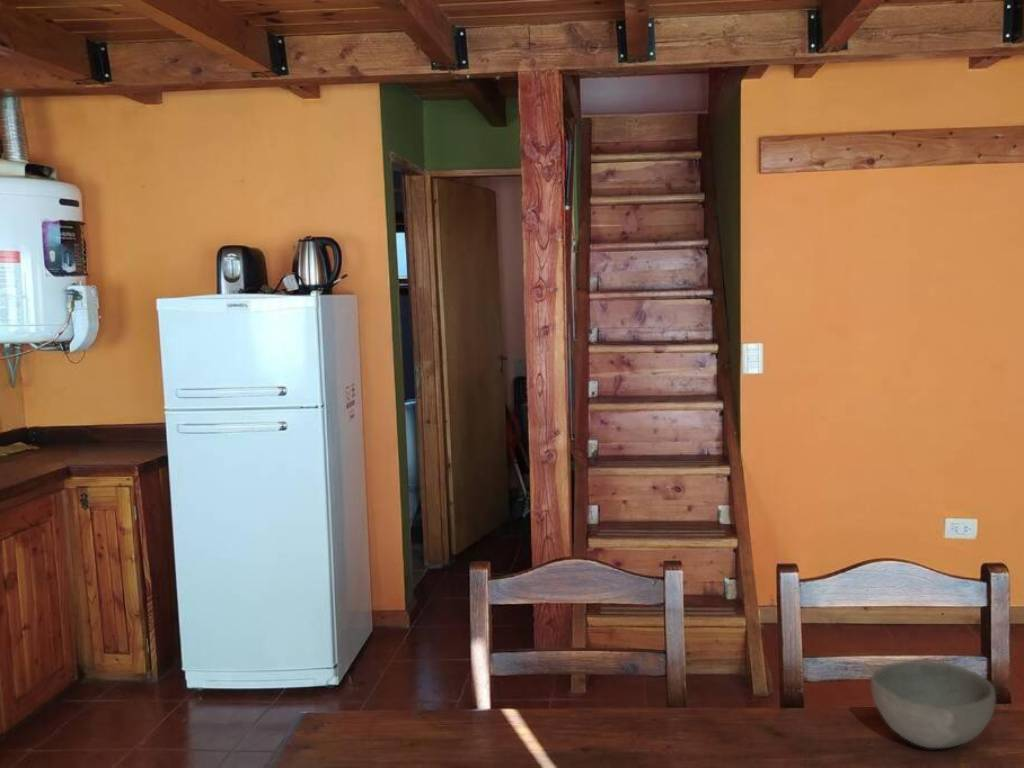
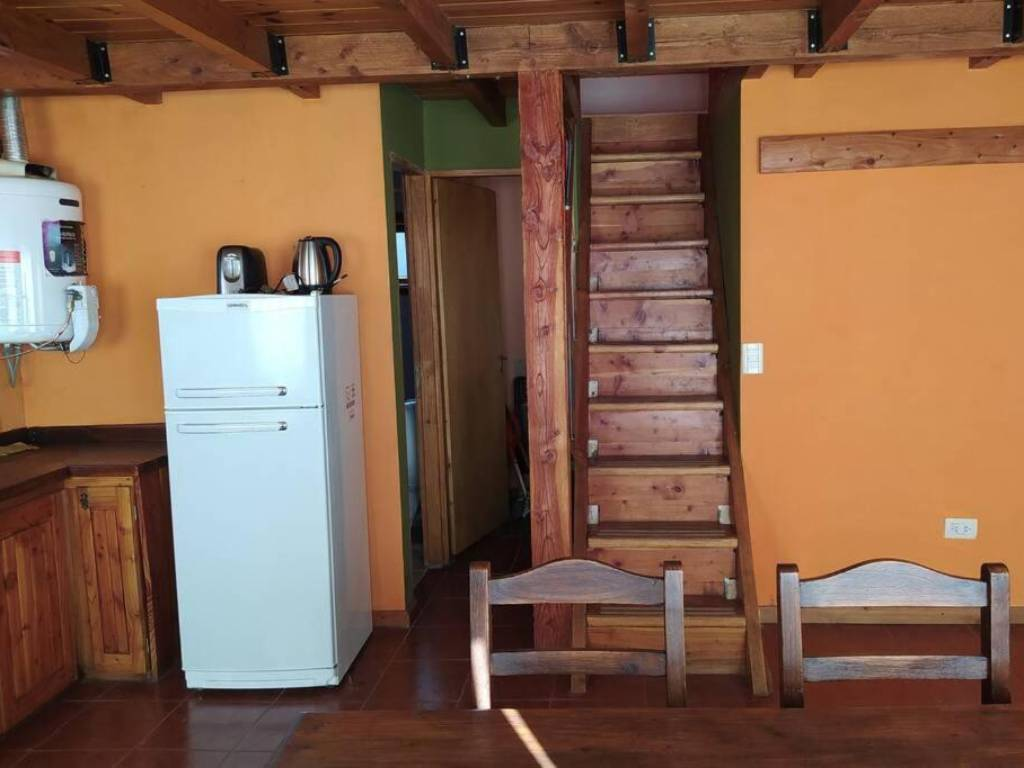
- bowl (932, 710)
